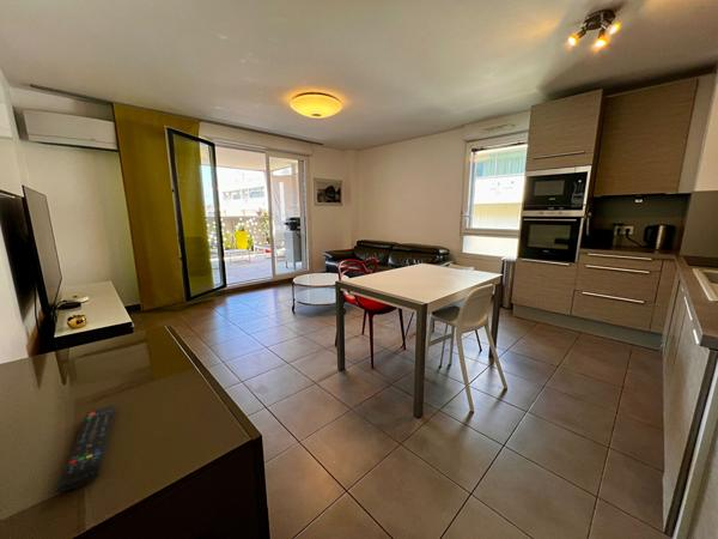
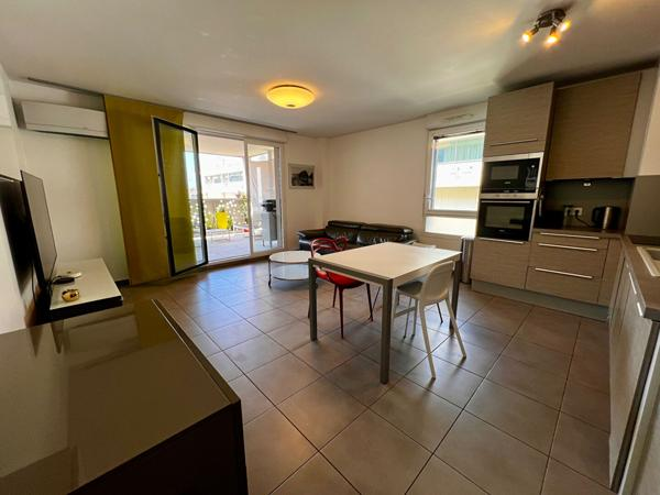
- remote control (92, 441)
